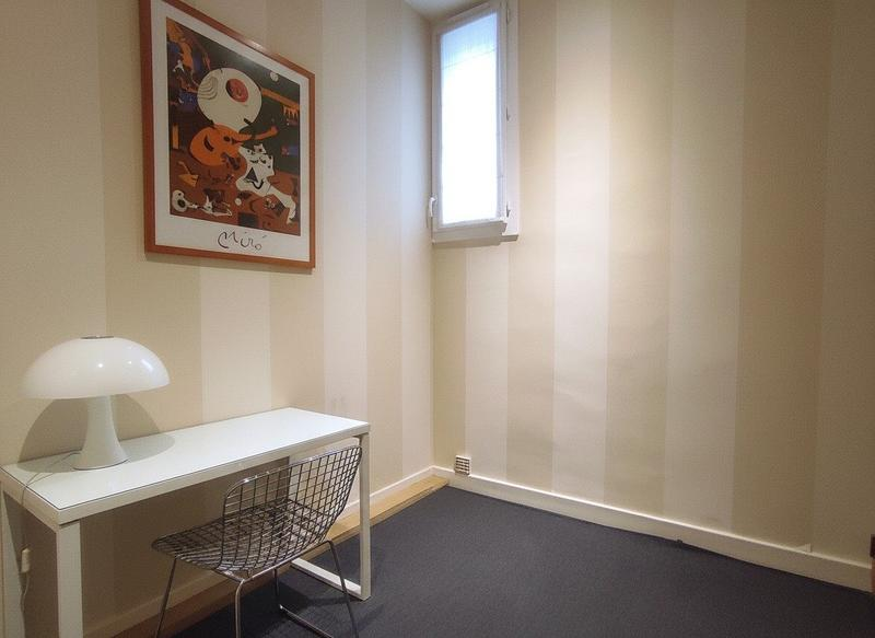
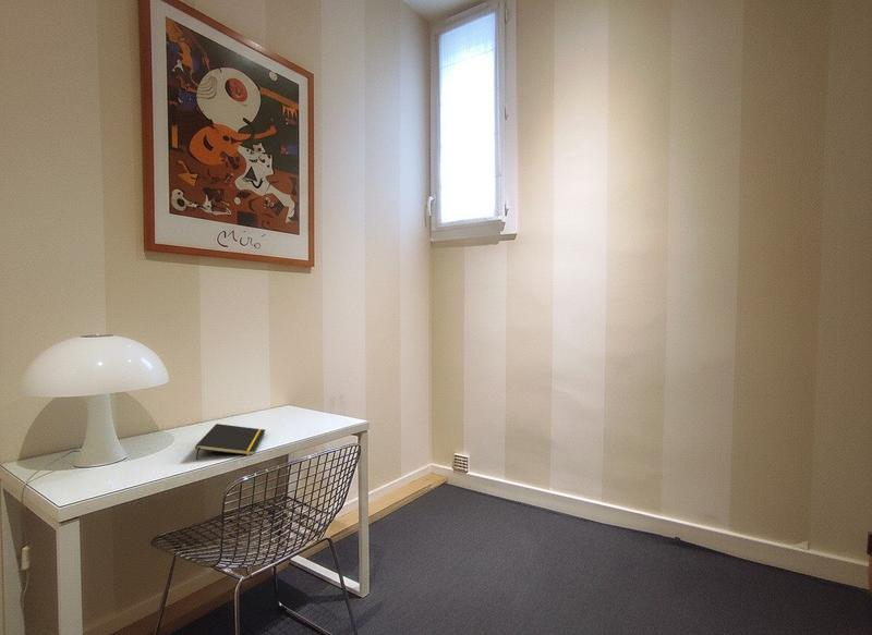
+ notepad (233, 438)
